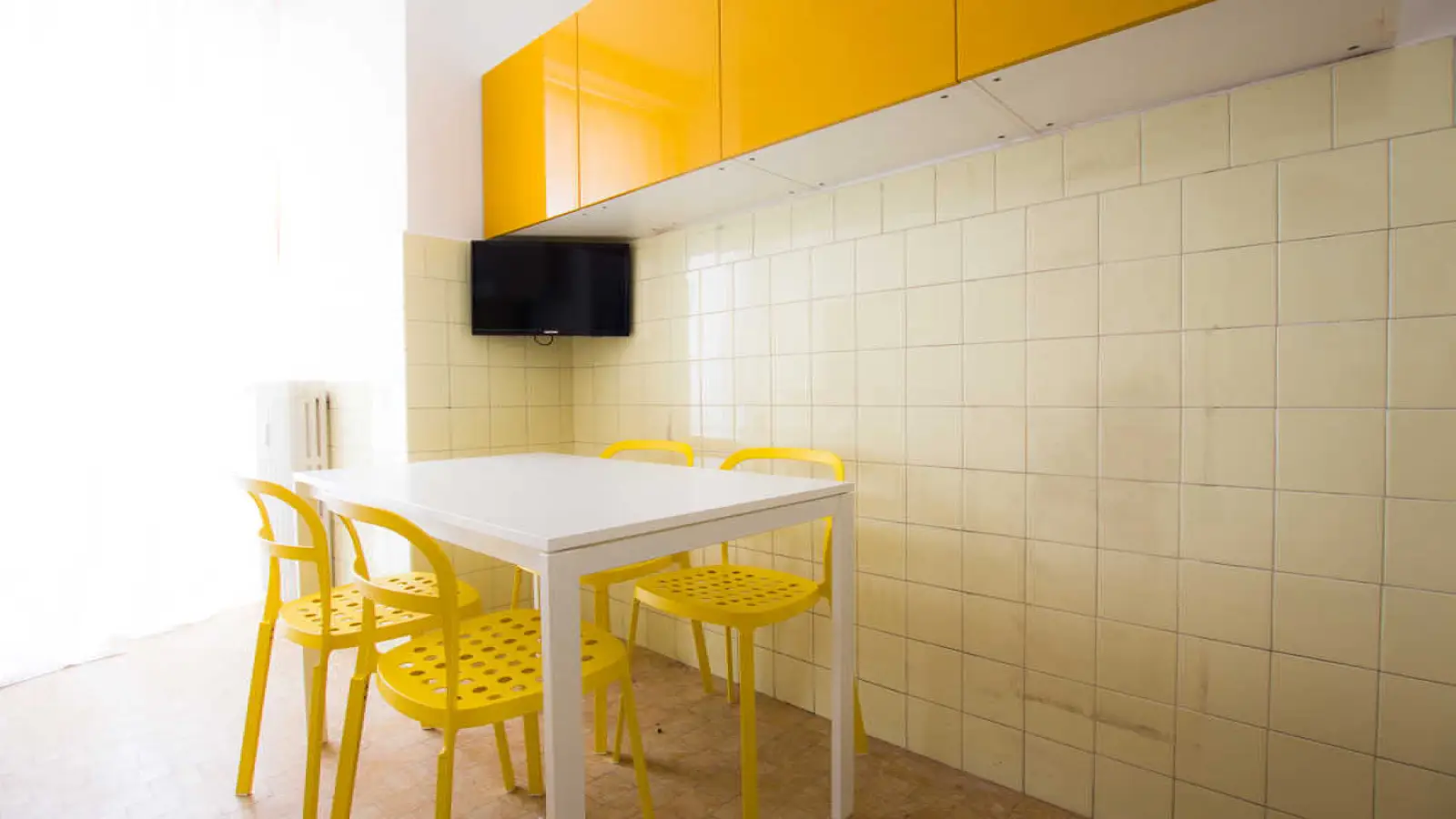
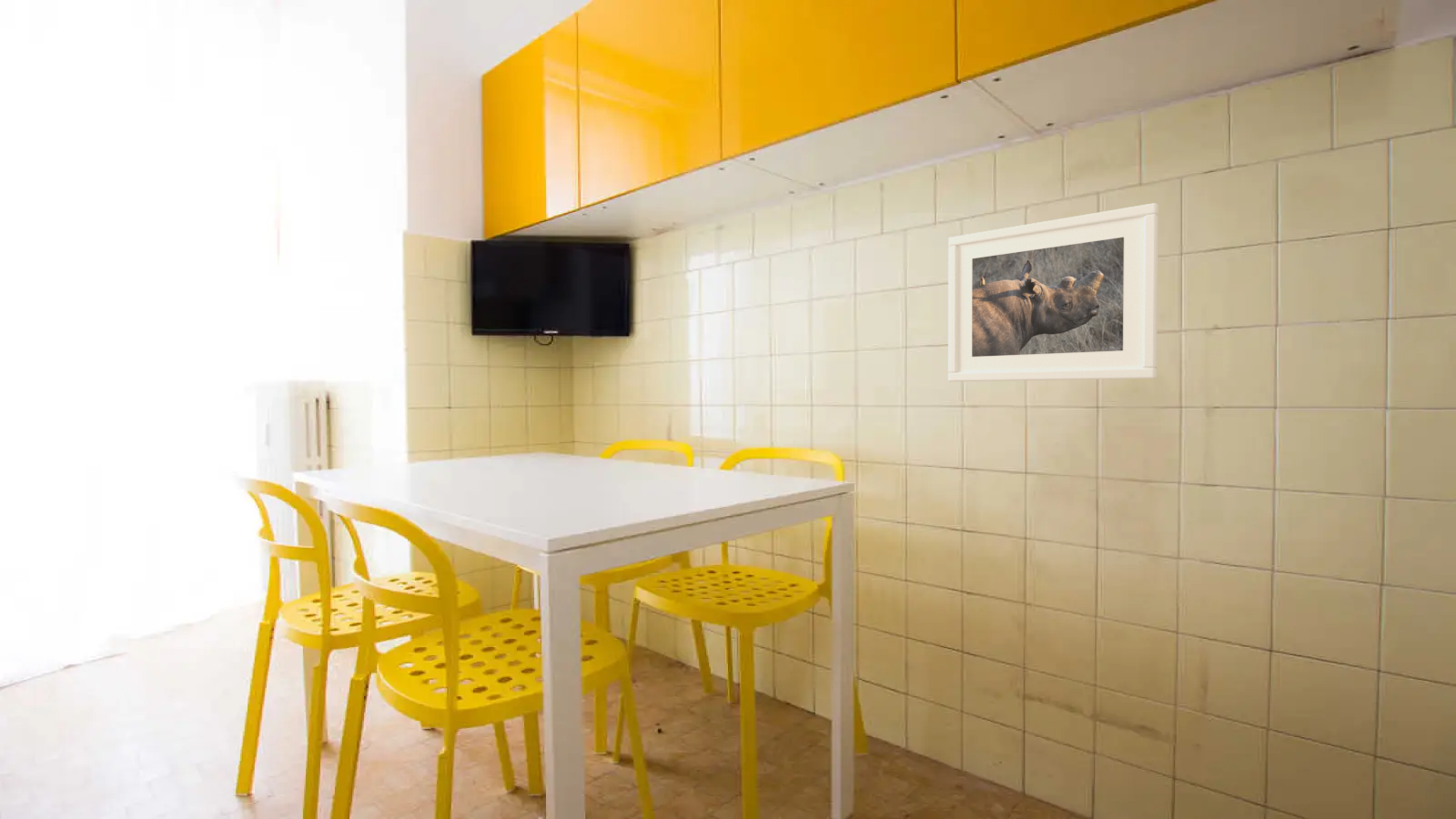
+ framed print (1043, 301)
